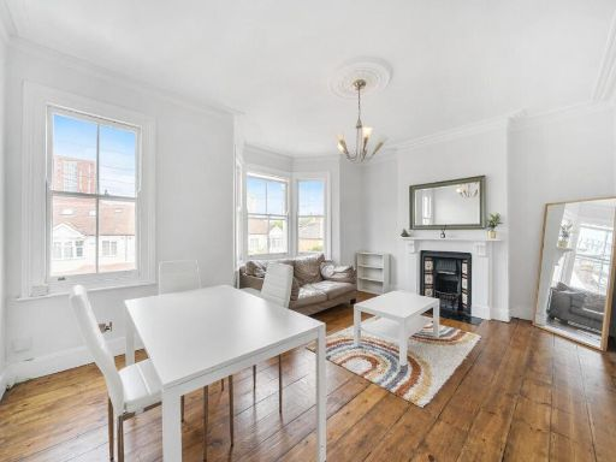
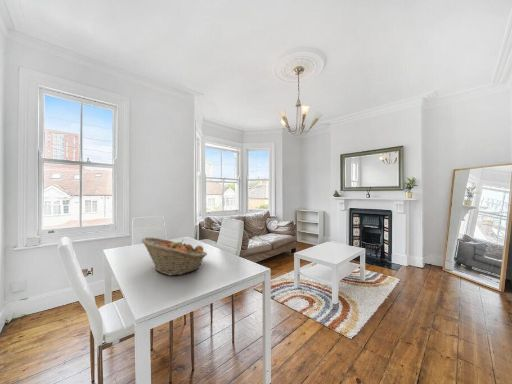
+ fruit basket (174, 252)
